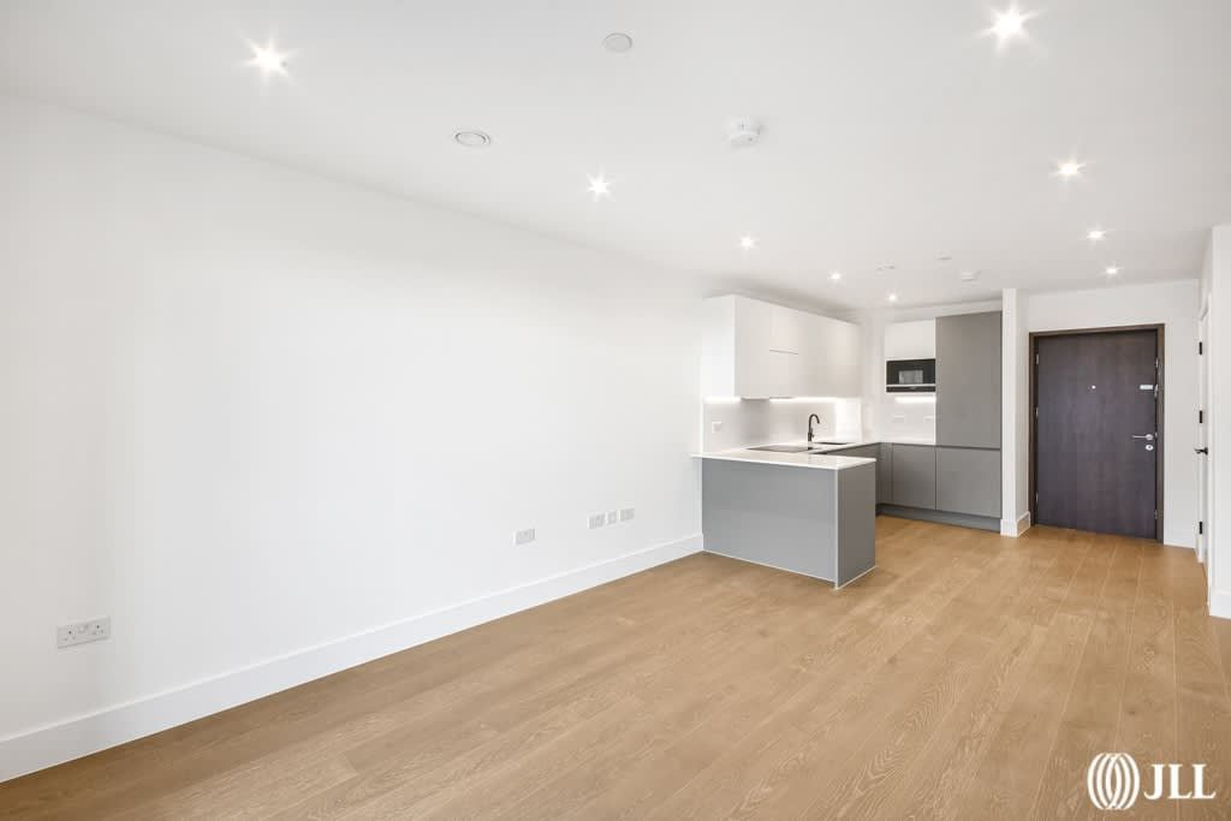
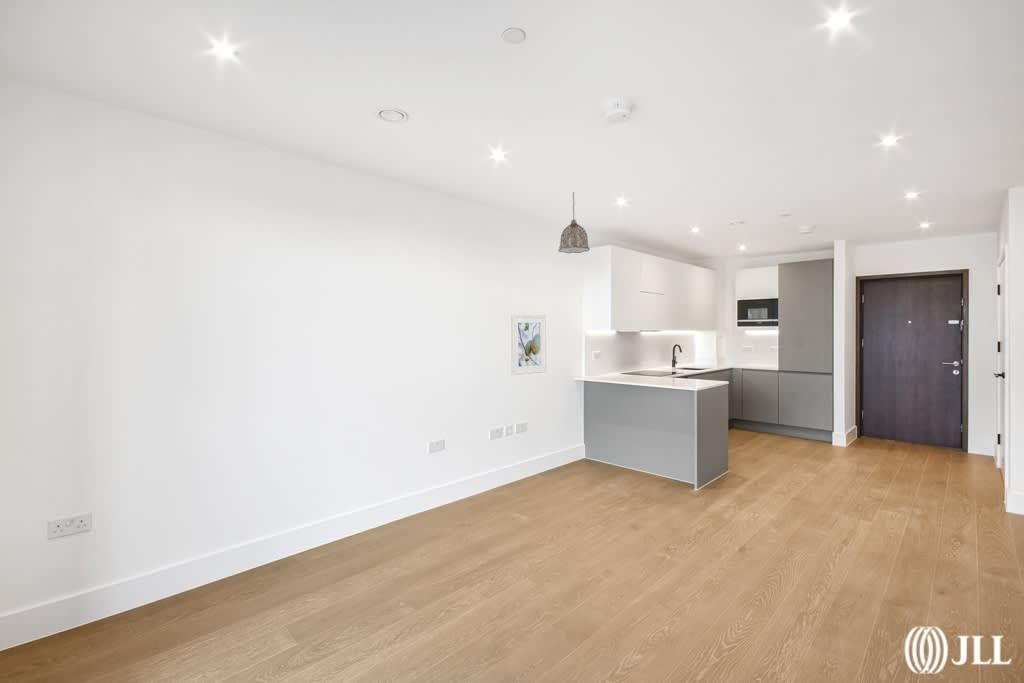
+ pendant lamp (573, 221)
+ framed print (529, 344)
